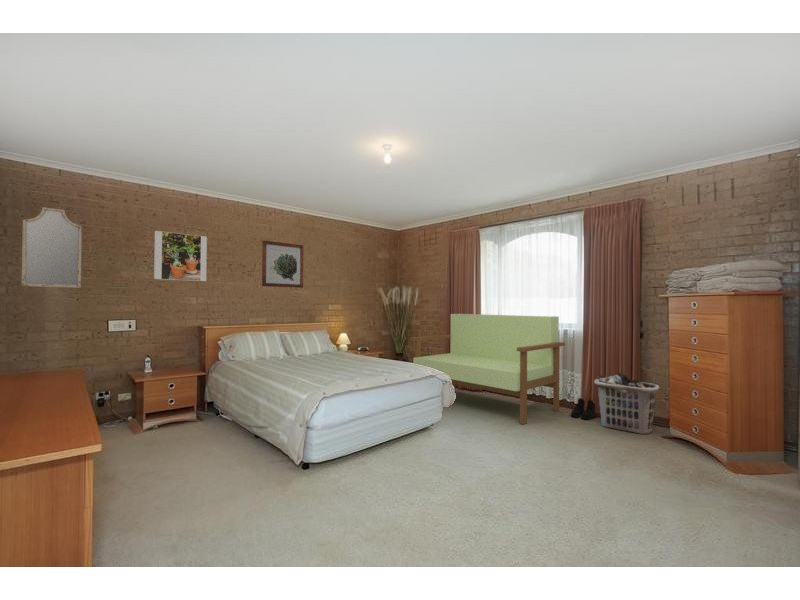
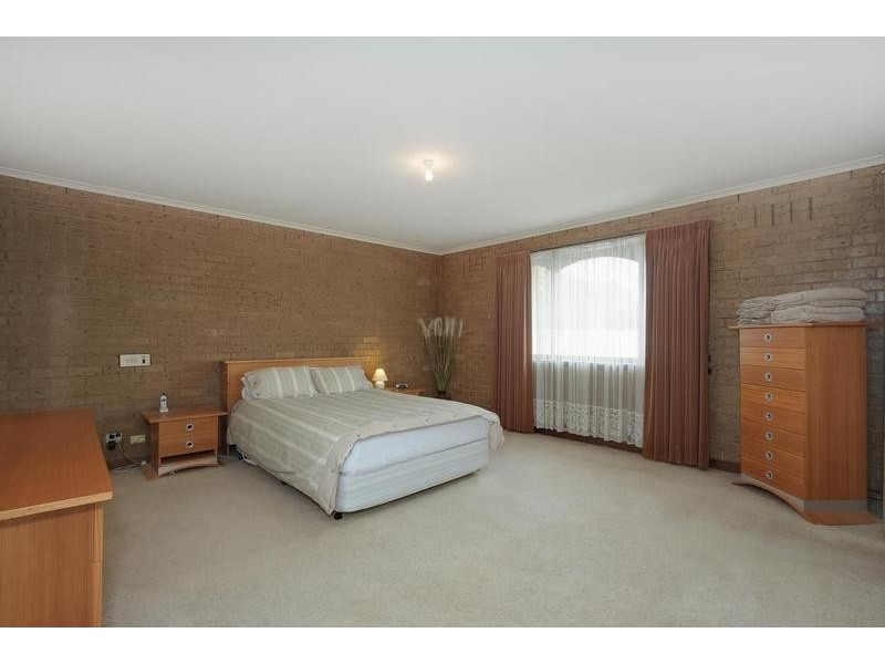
- bench (482, 359)
- wall art (283, 265)
- boots (583, 408)
- home mirror (53, 247)
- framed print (181, 257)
- clothes hamper (625, 401)
